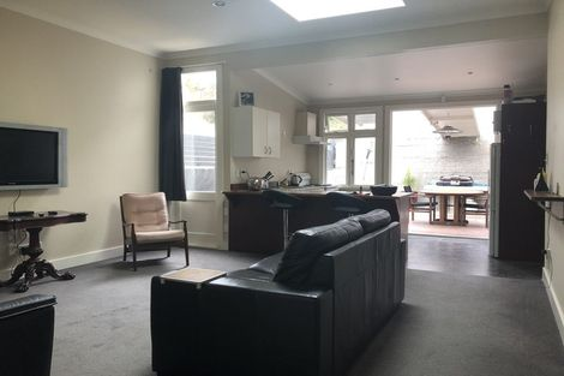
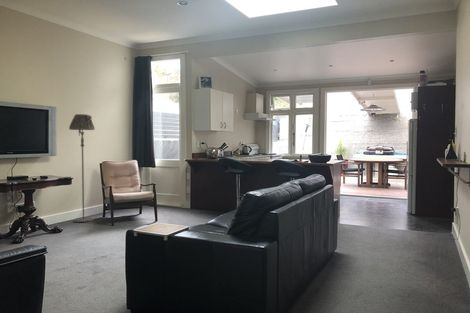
+ floor lamp (82, 167)
